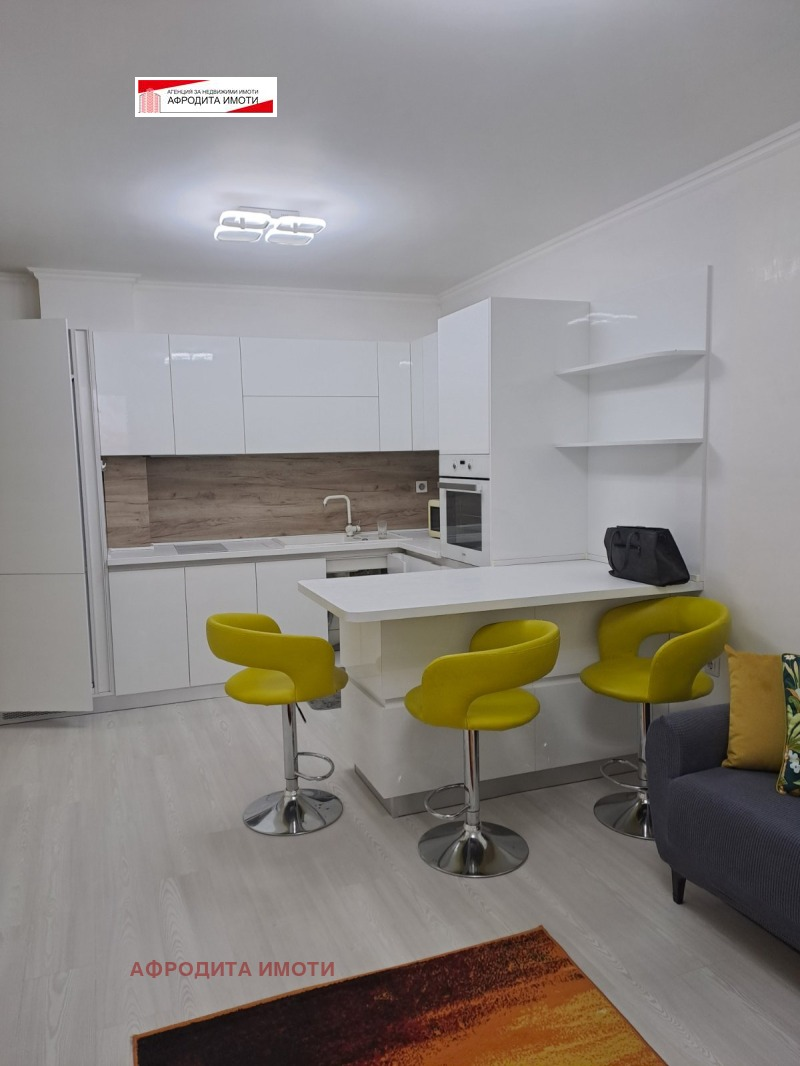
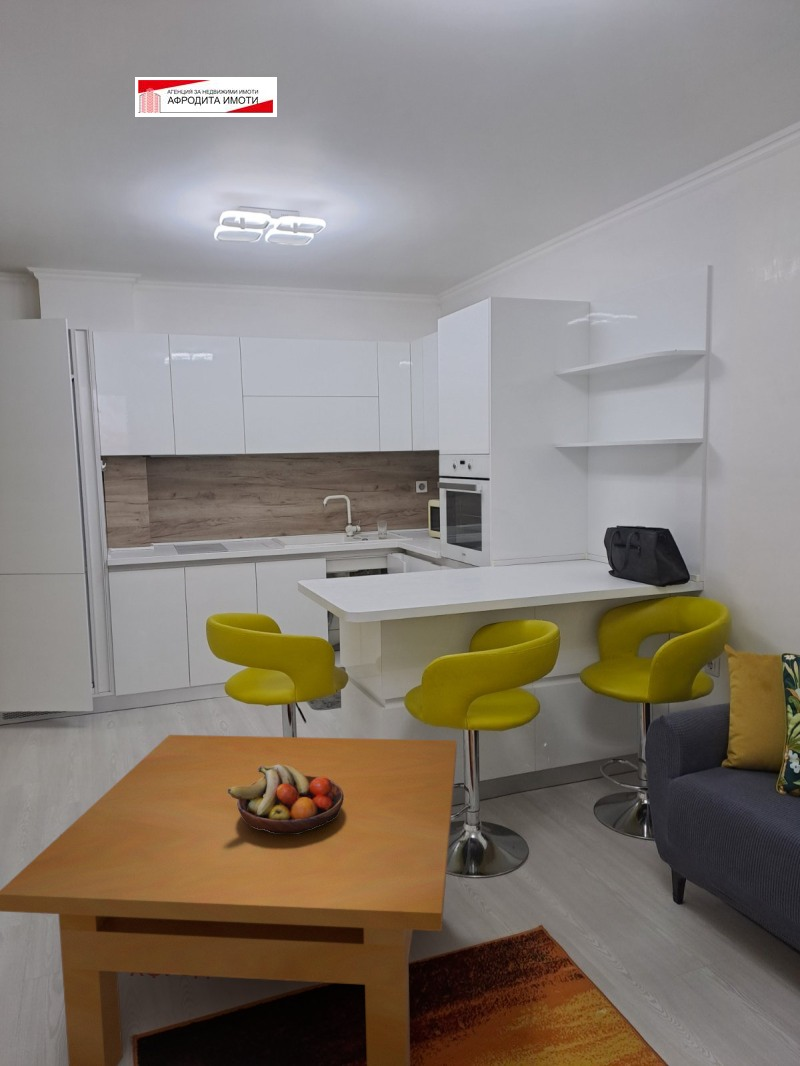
+ fruit bowl (289, 791)
+ table (275, 891)
